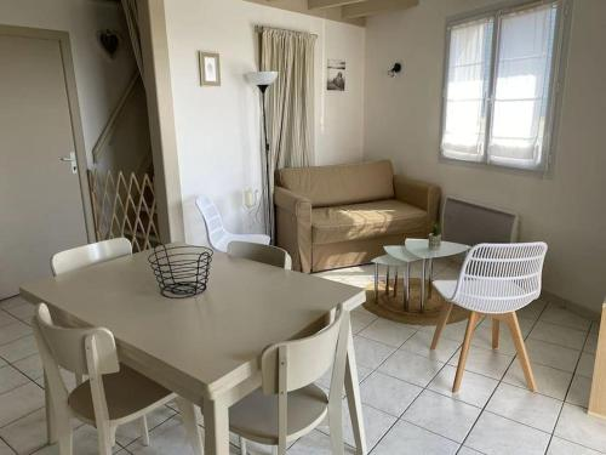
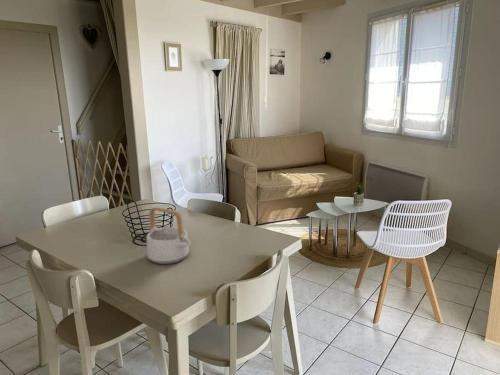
+ teapot (169, 234)
